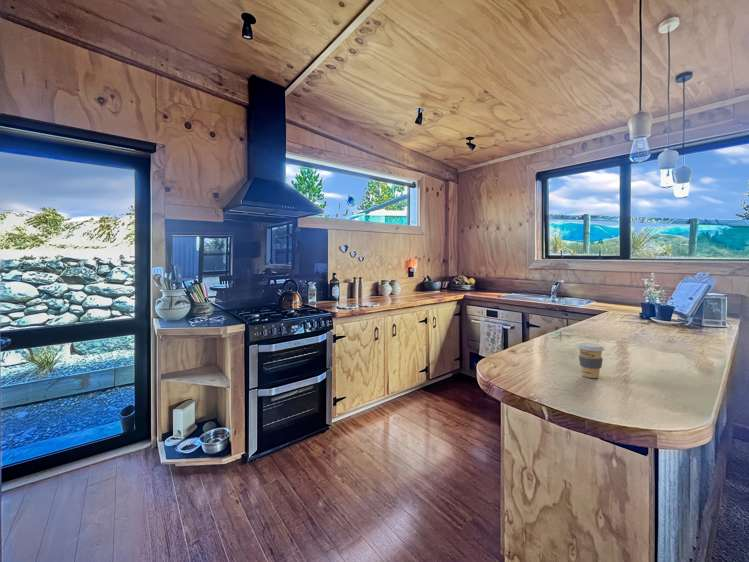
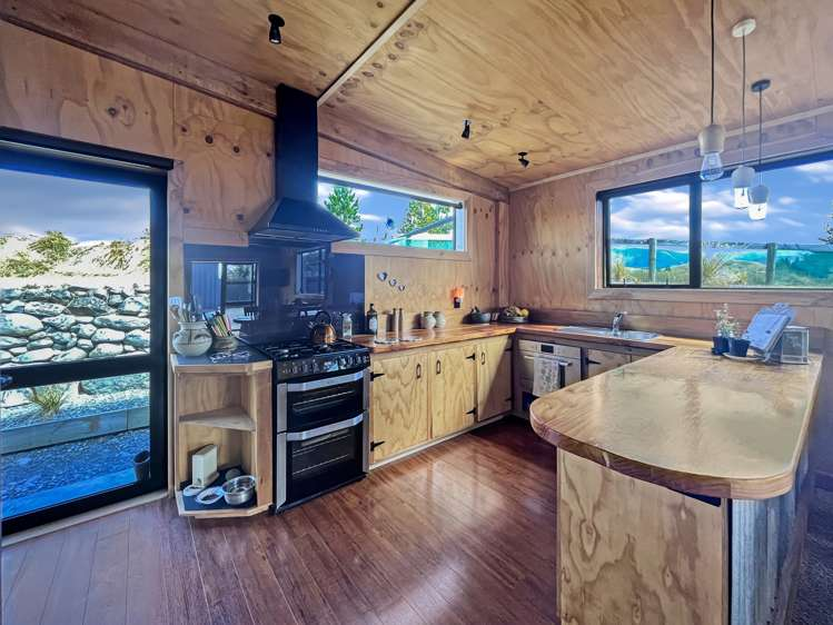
- coffee cup (590, 360)
